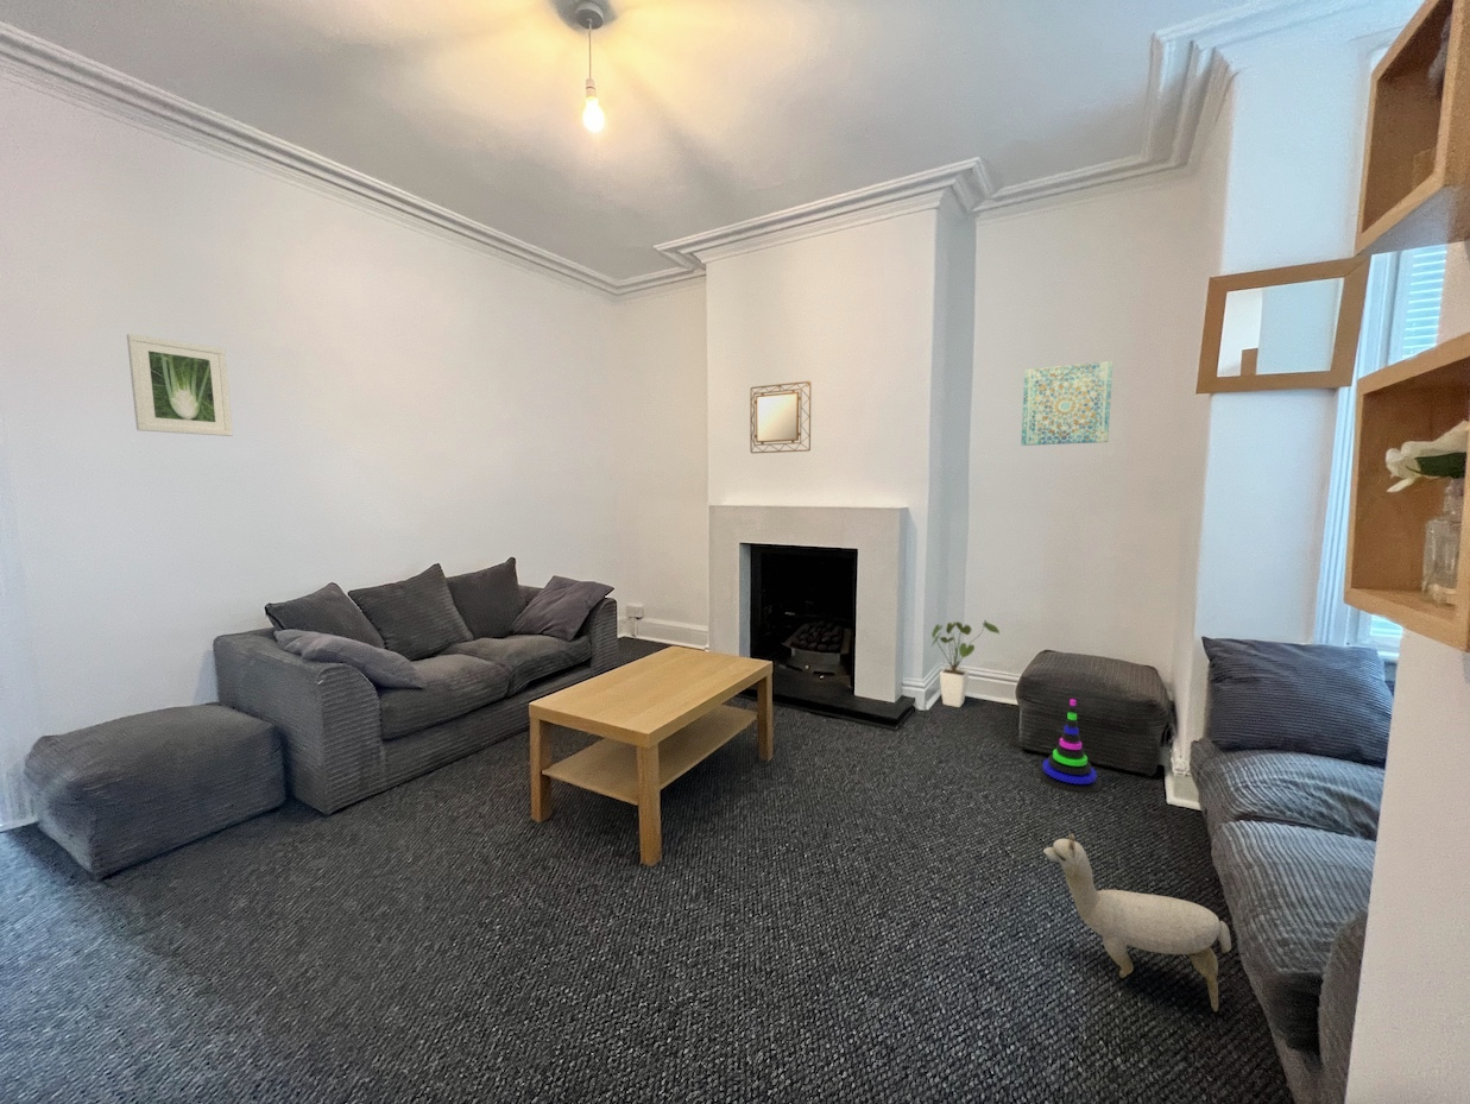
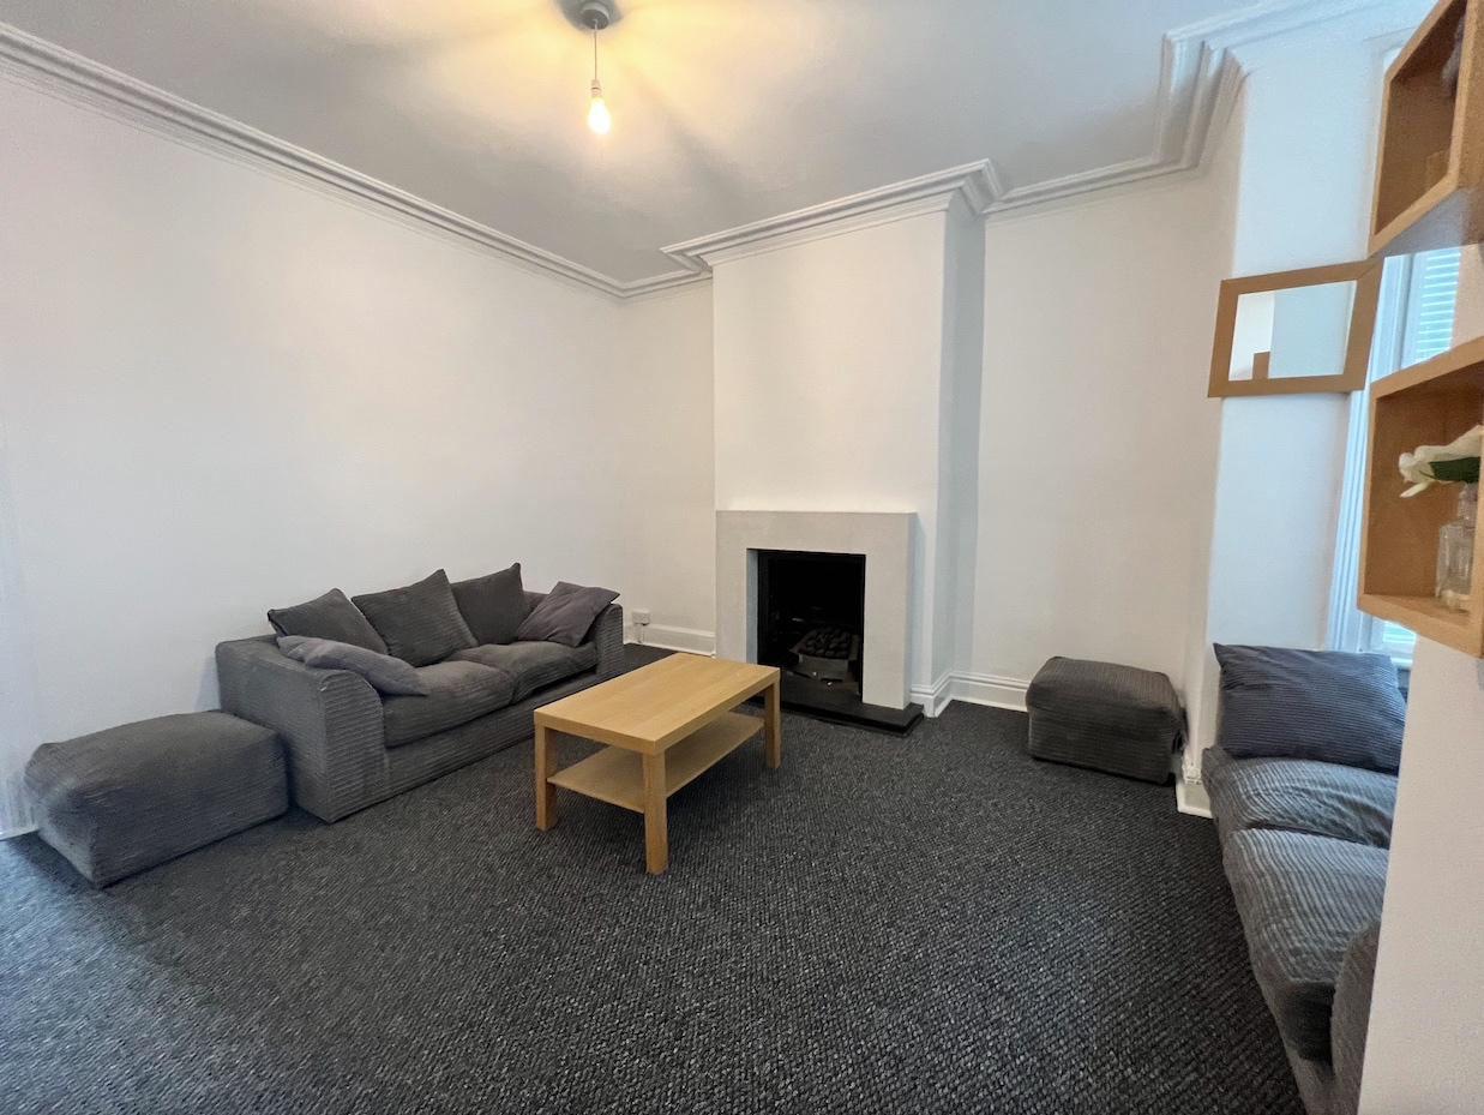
- stacking toy (1071, 739)
- wall art (1065, 404)
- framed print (182, 387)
- plush toy (1130, 909)
- home mirror (778, 417)
- house plant (959, 662)
